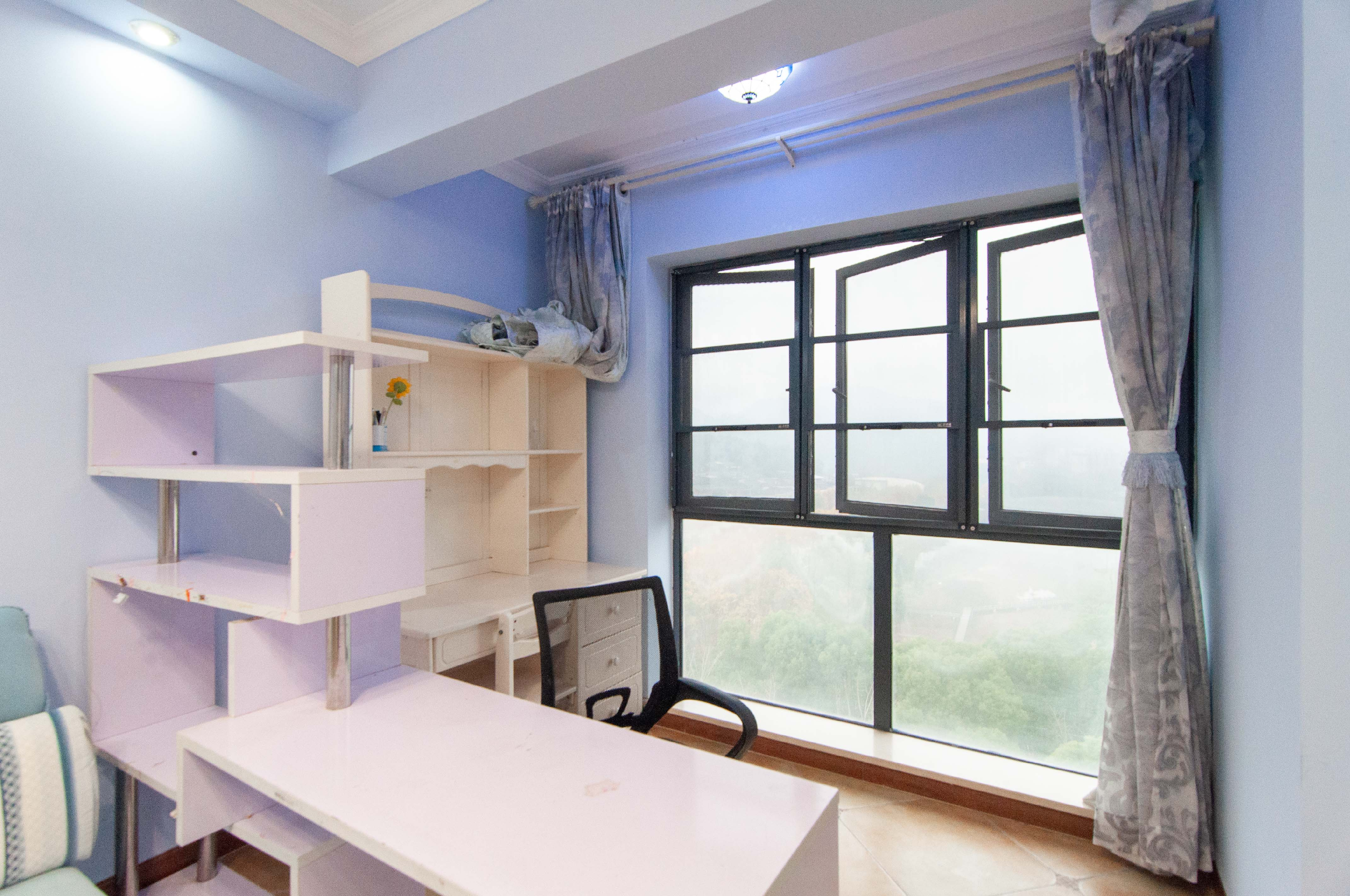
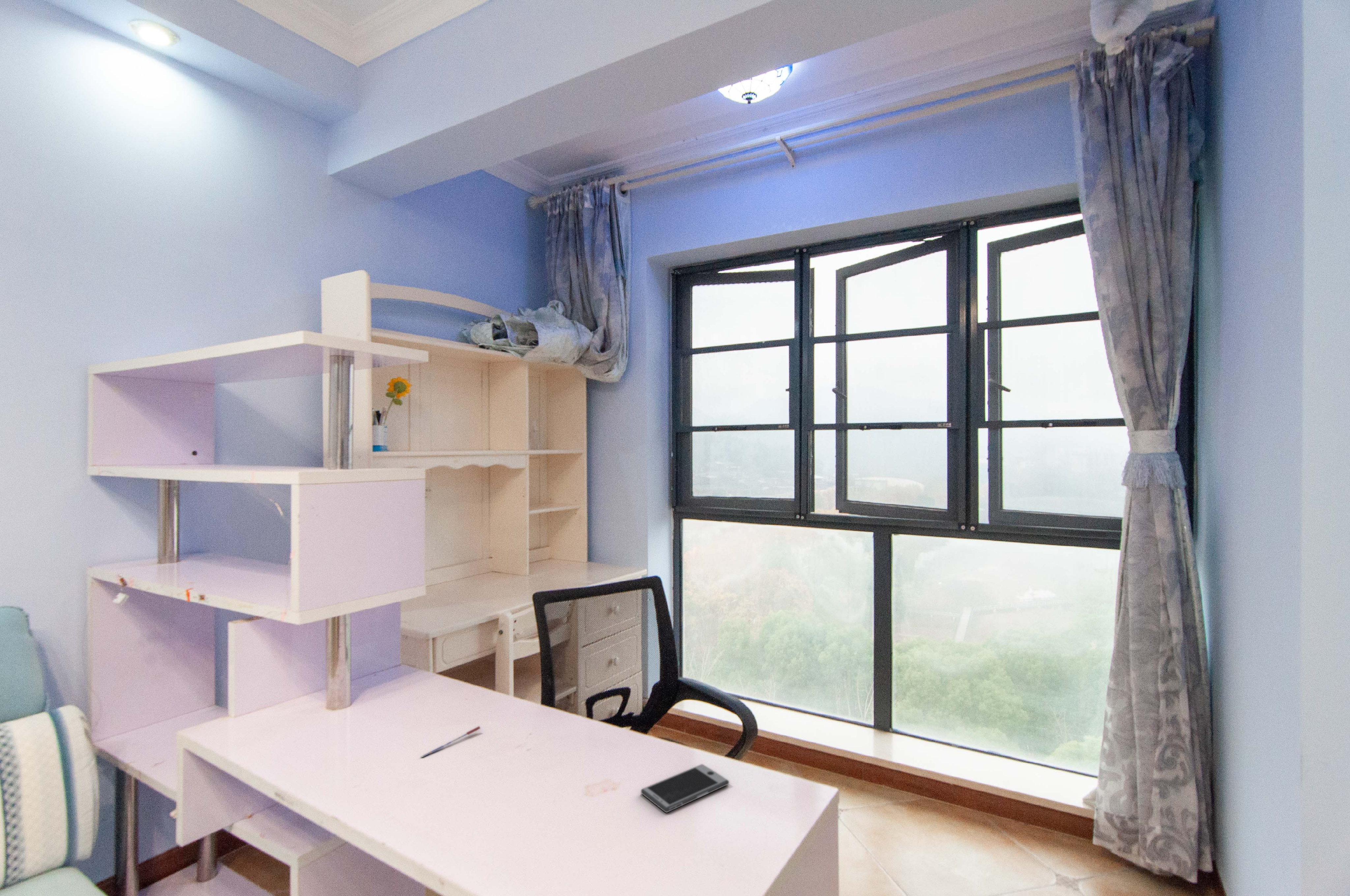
+ pen (452, 741)
+ smartphone (685, 787)
